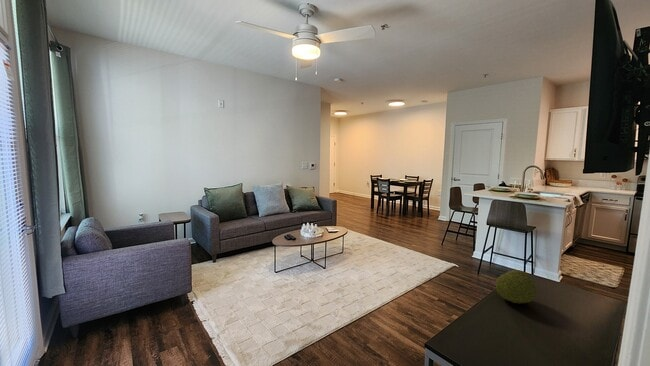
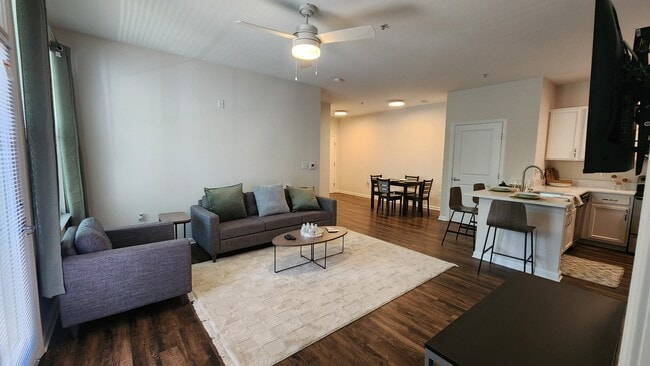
- fruit (515, 286)
